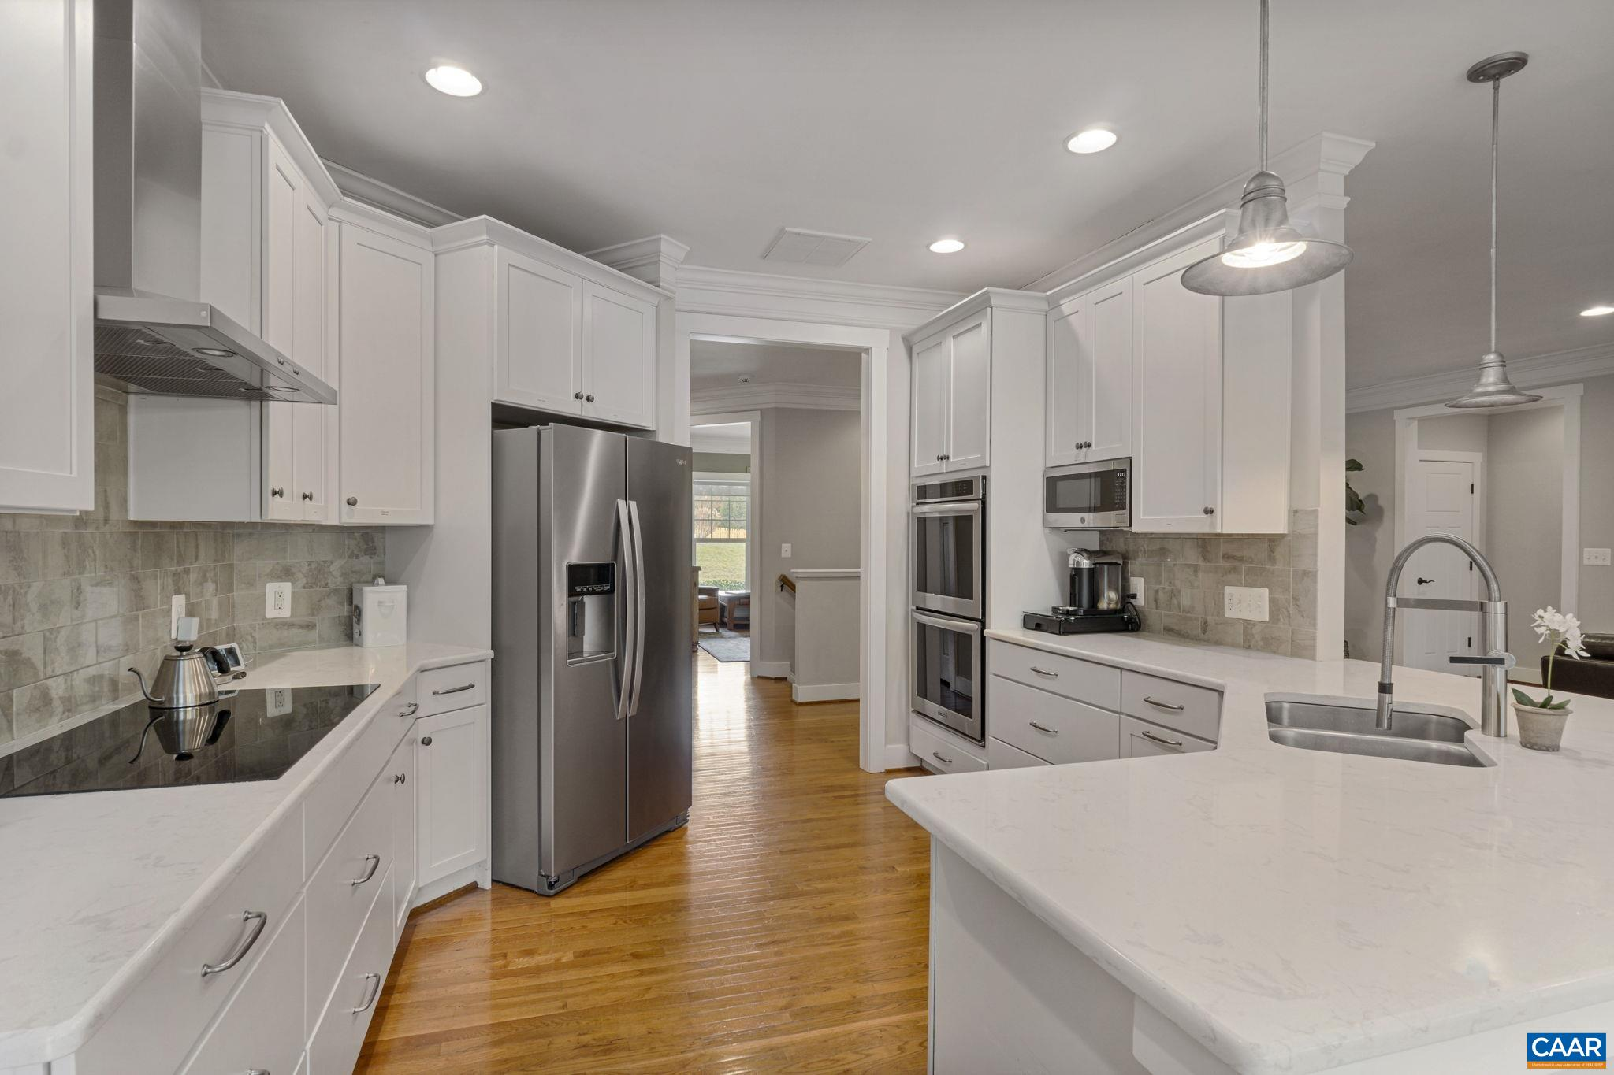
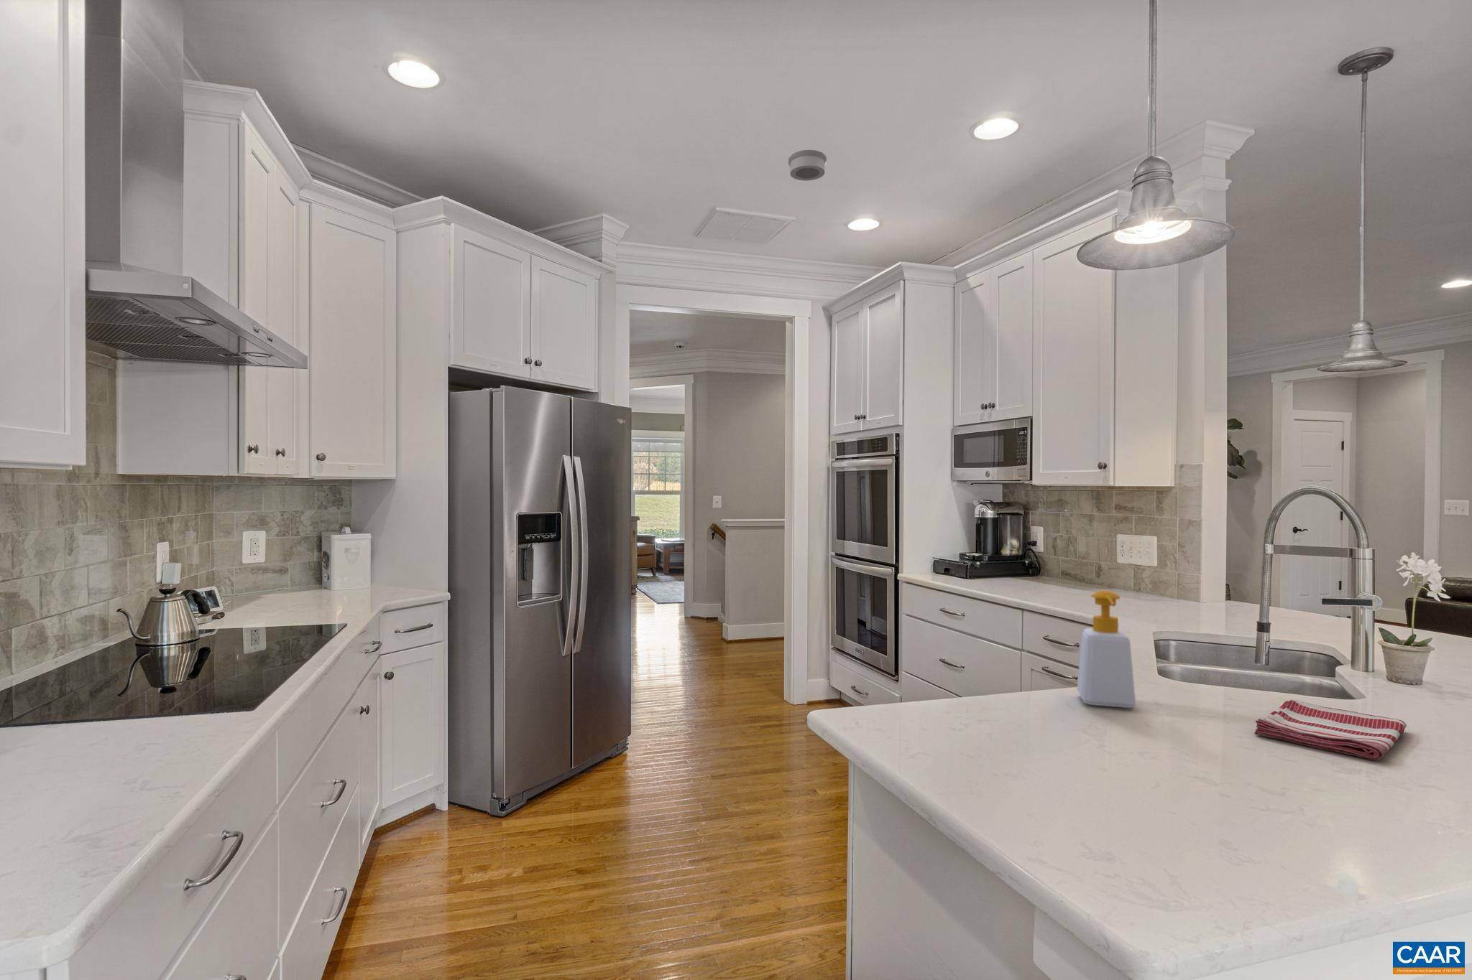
+ smoke detector (808, 163)
+ dish towel (1331, 725)
+ soap bottle (1106, 648)
